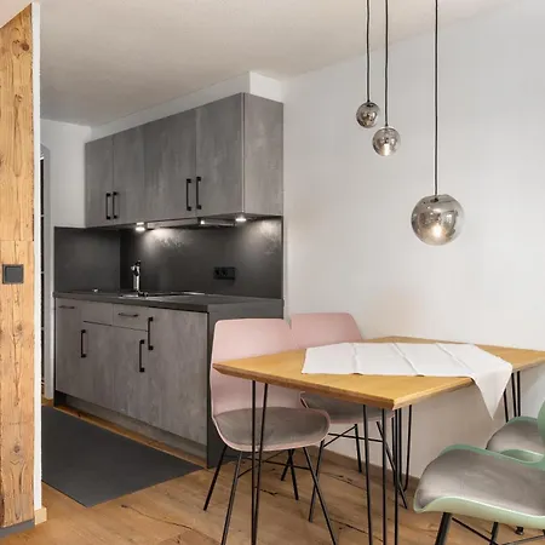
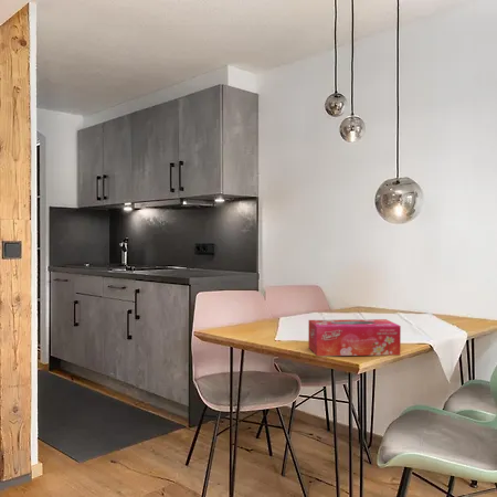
+ tissue box (352, 337)
